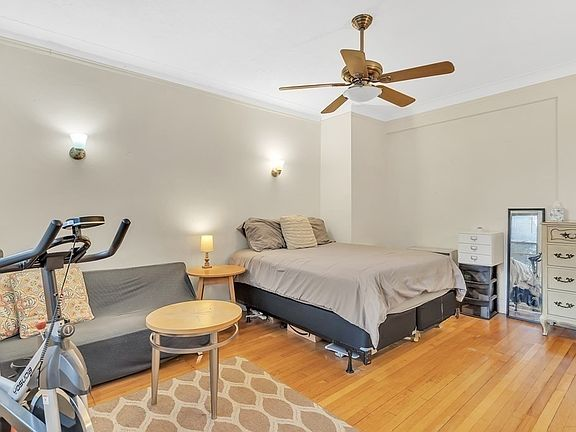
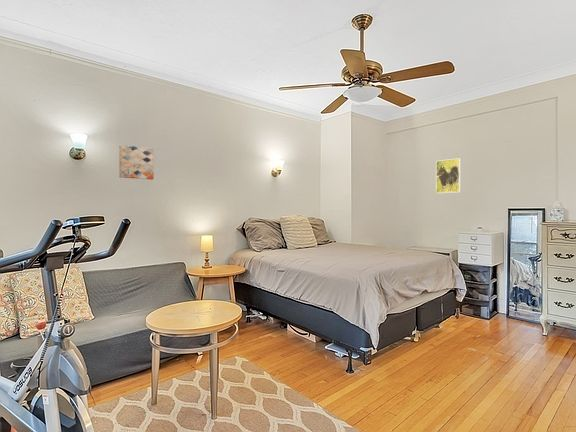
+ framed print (447, 176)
+ wall art (136, 162)
